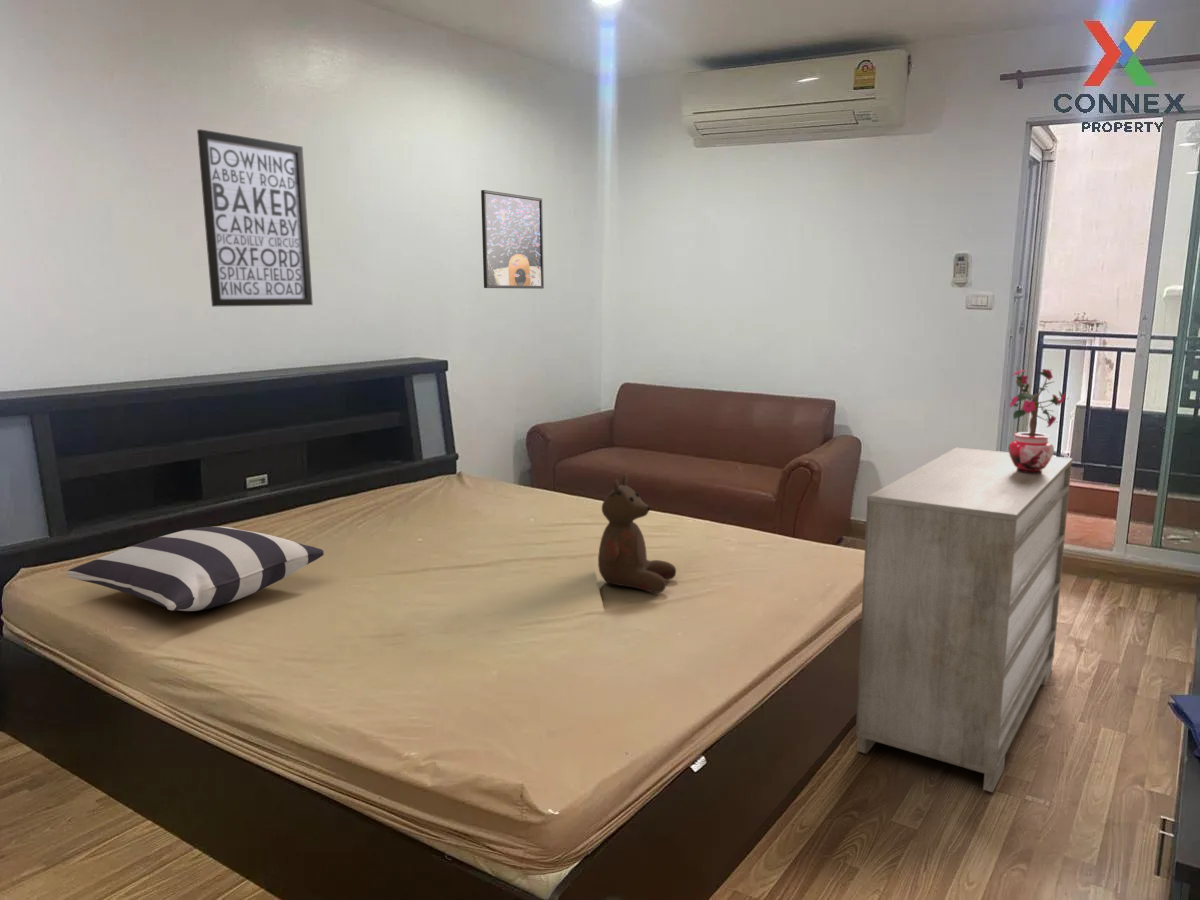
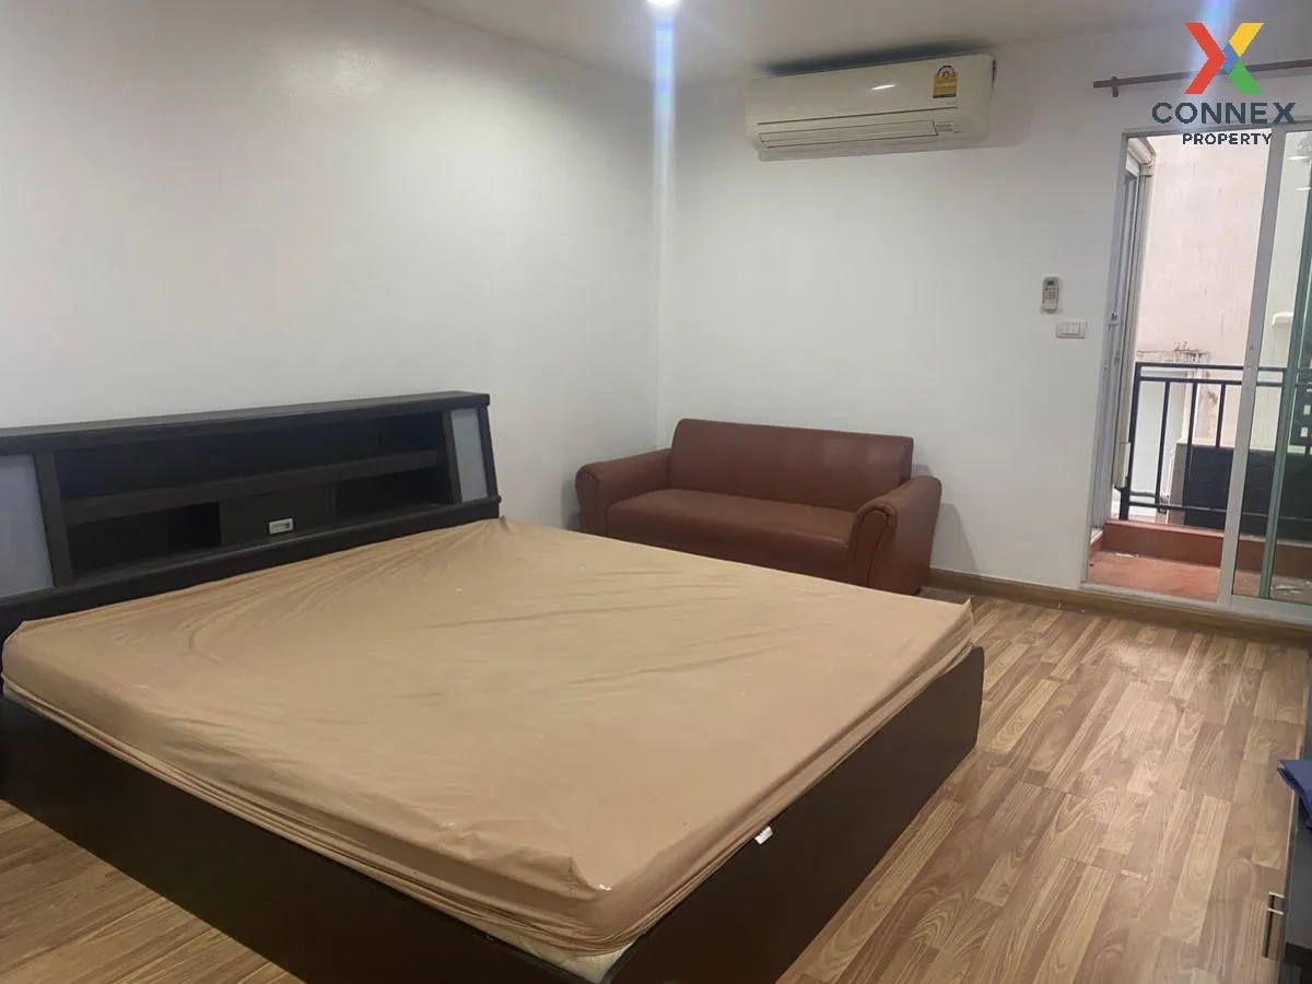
- dresser (971, 593)
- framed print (514, 241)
- potted plant (1033, 418)
- pillow (199, 565)
- teddy bear (636, 531)
- wall art (258, 223)
